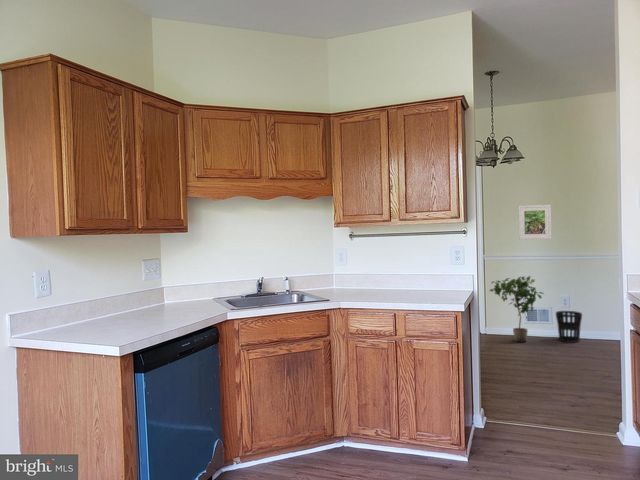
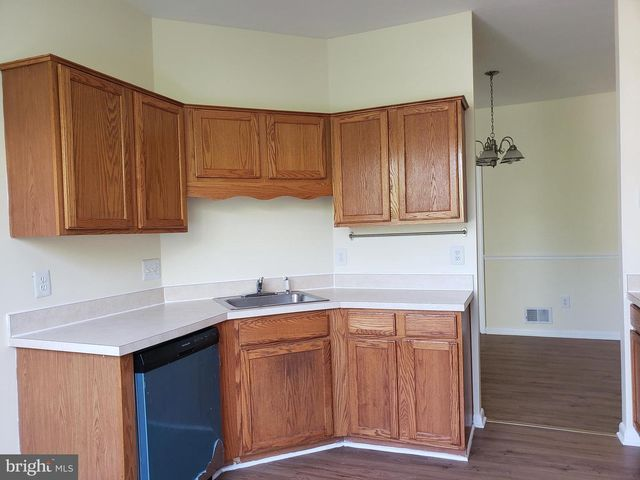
- potted plant (517, 308)
- wastebasket (568, 326)
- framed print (534, 222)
